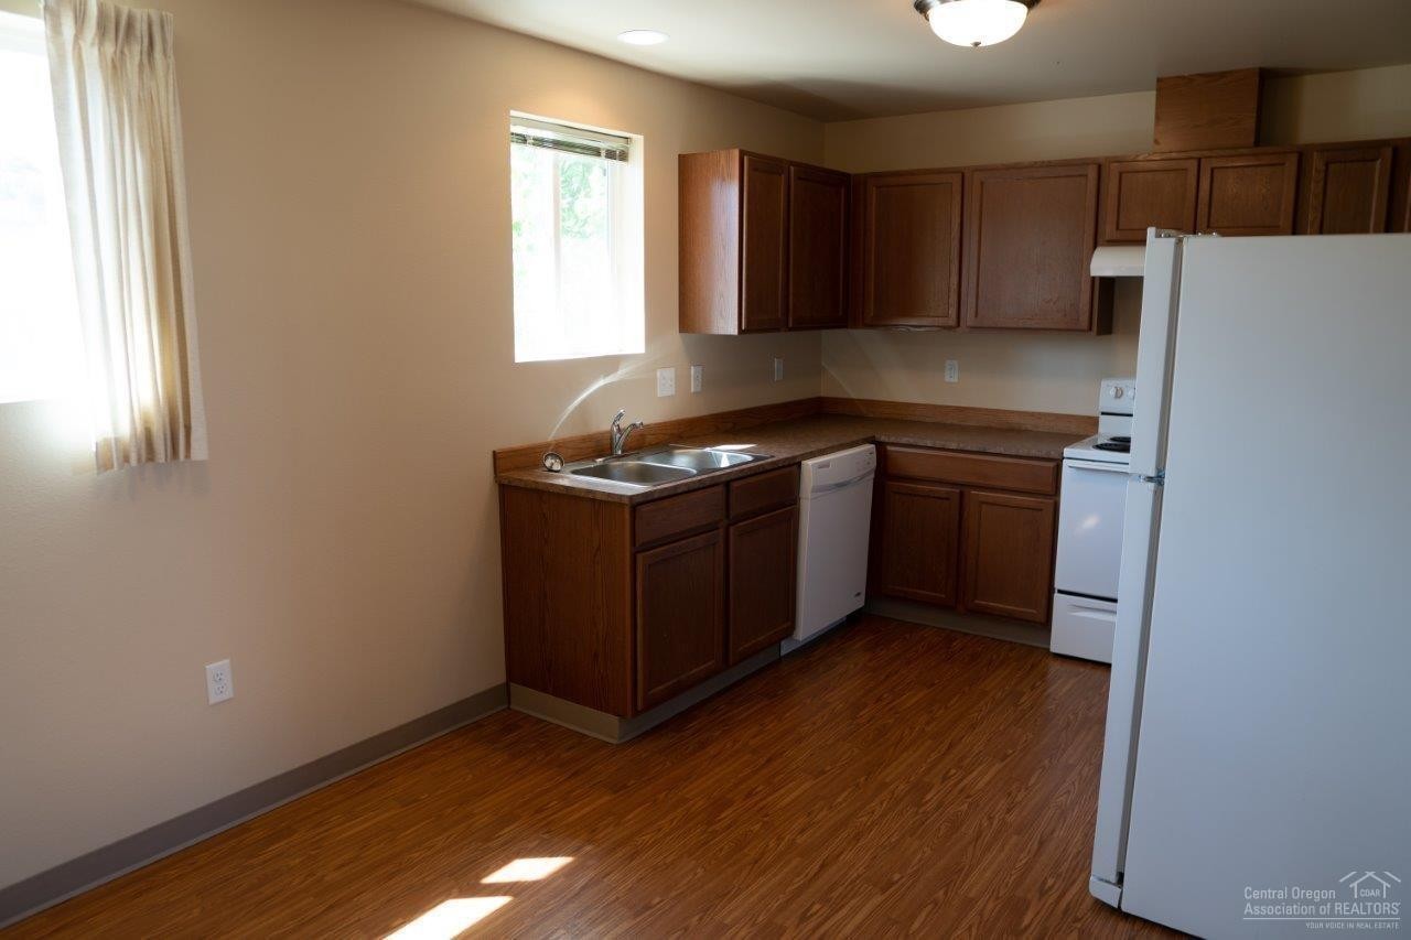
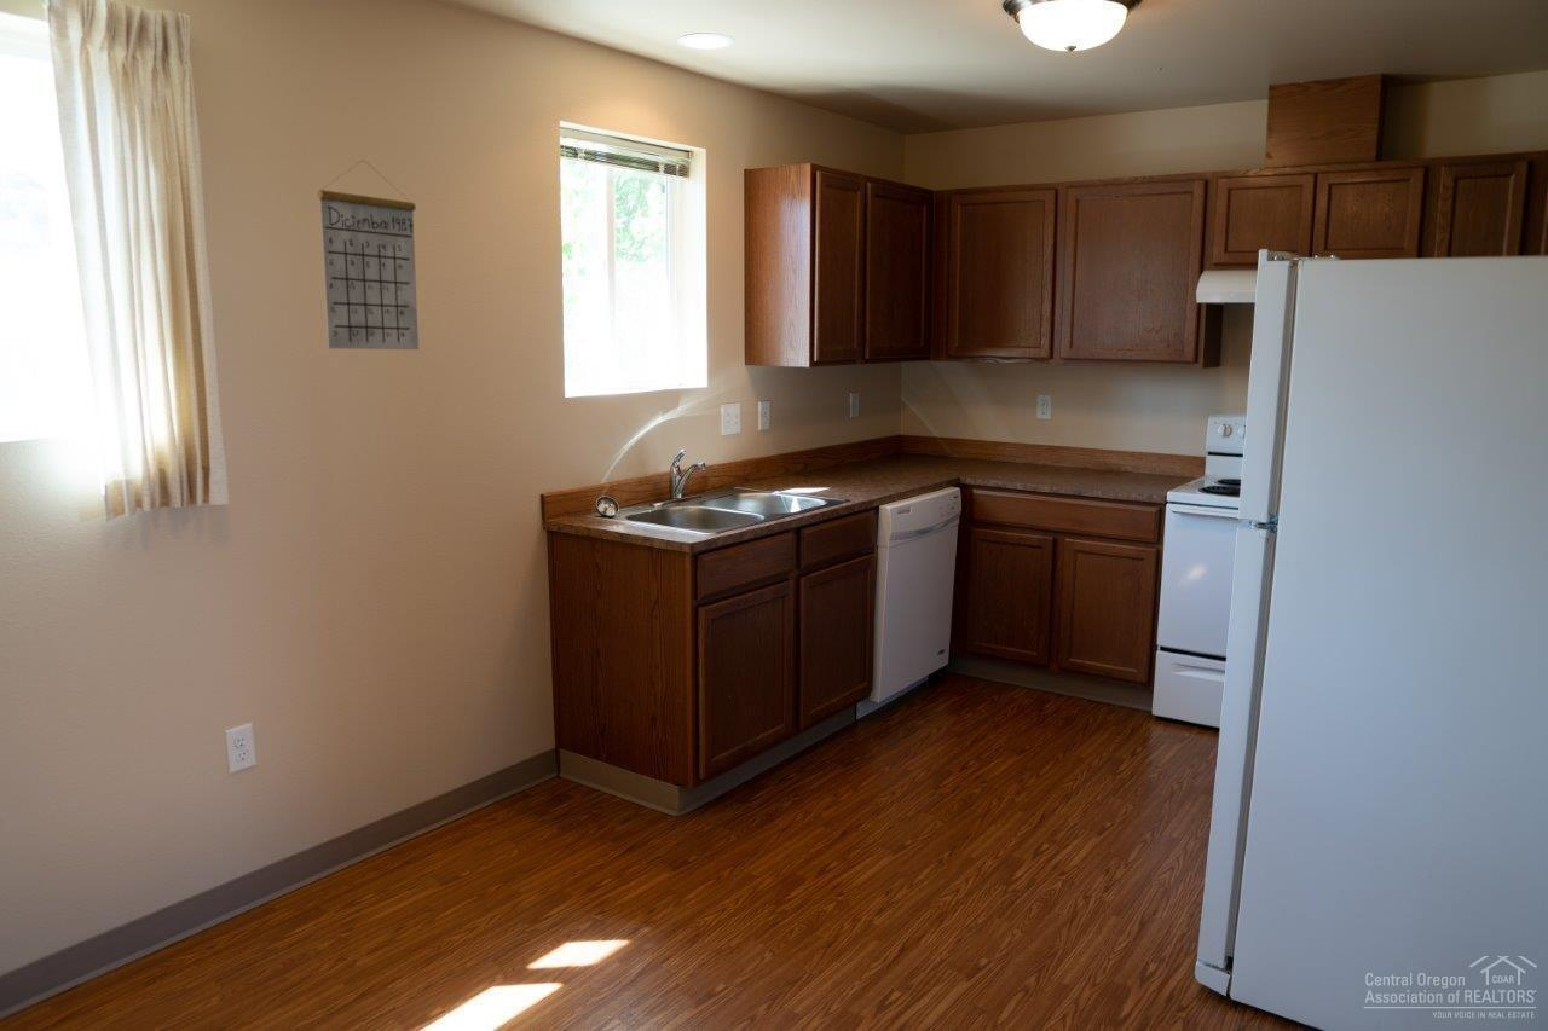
+ calendar (370, 255)
